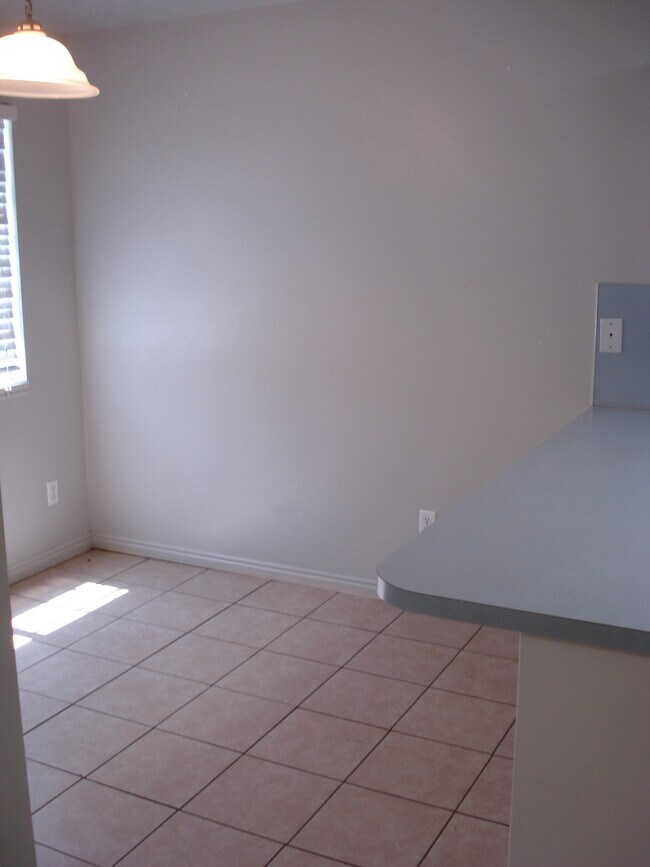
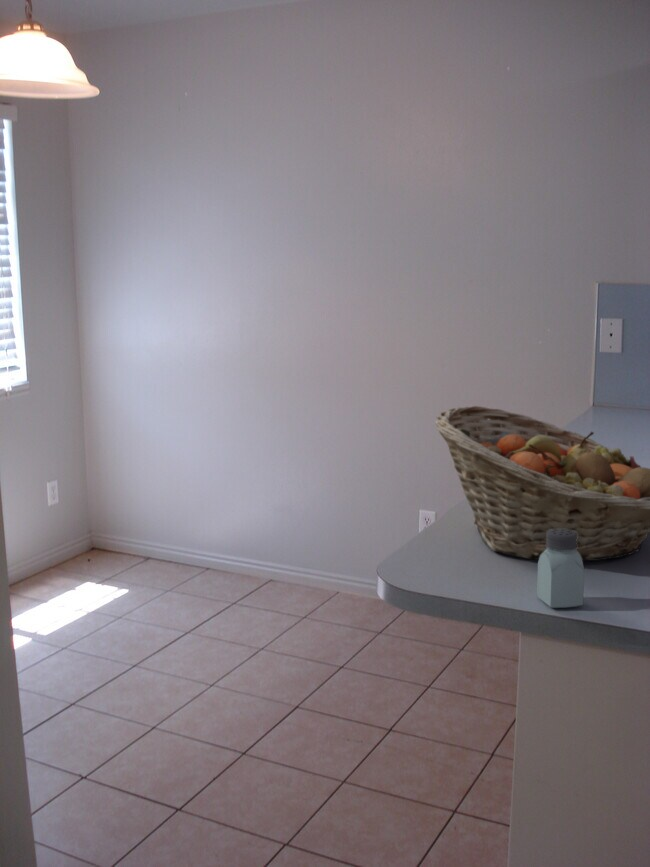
+ fruit basket (550, 475)
+ saltshaker (560, 567)
